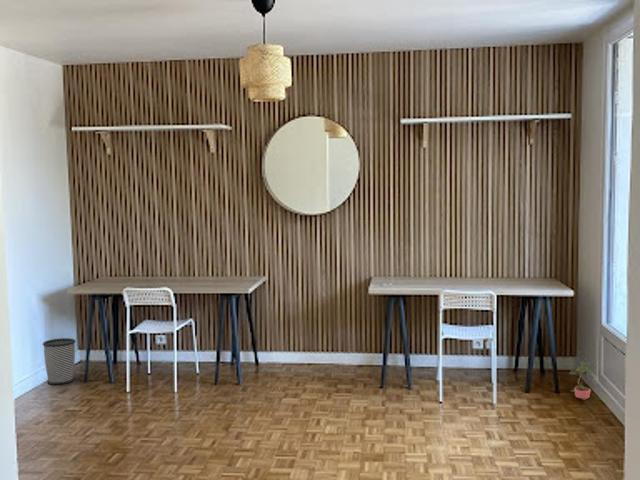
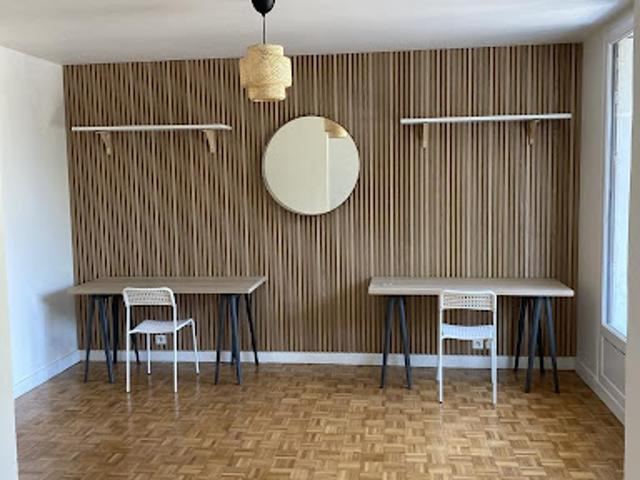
- wastebasket (60, 361)
- potted plant (580, 377)
